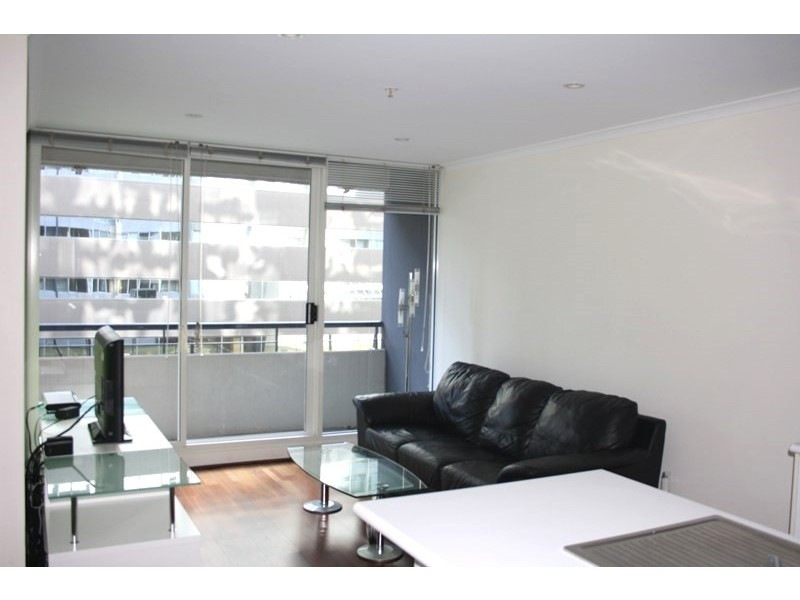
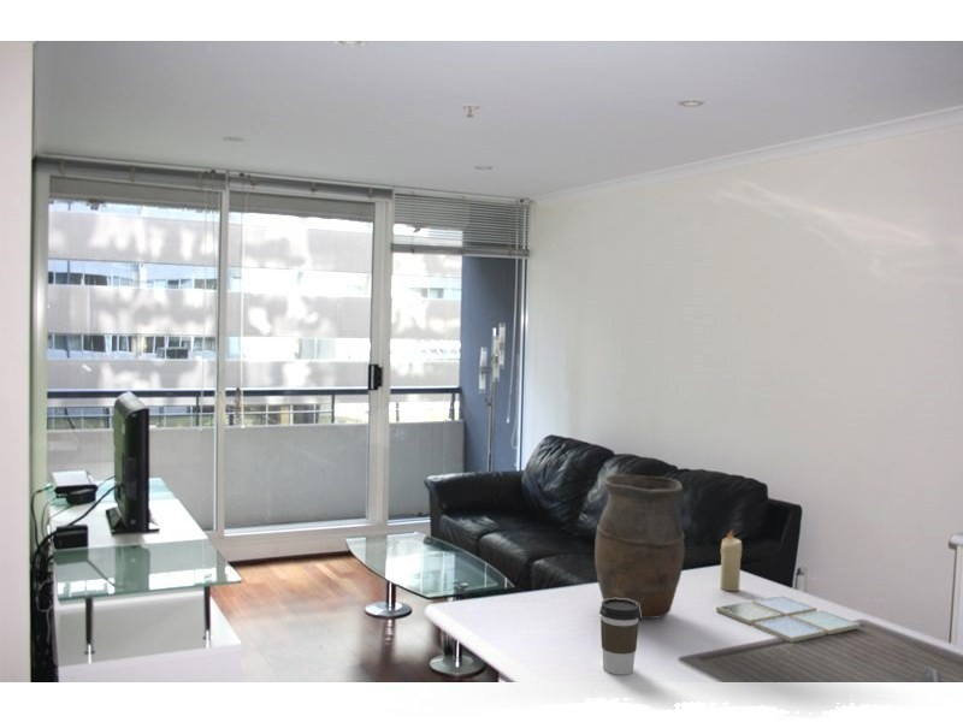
+ candle (731, 558)
+ drink coaster (786, 616)
+ coffee cup (619, 635)
+ vase (639, 546)
